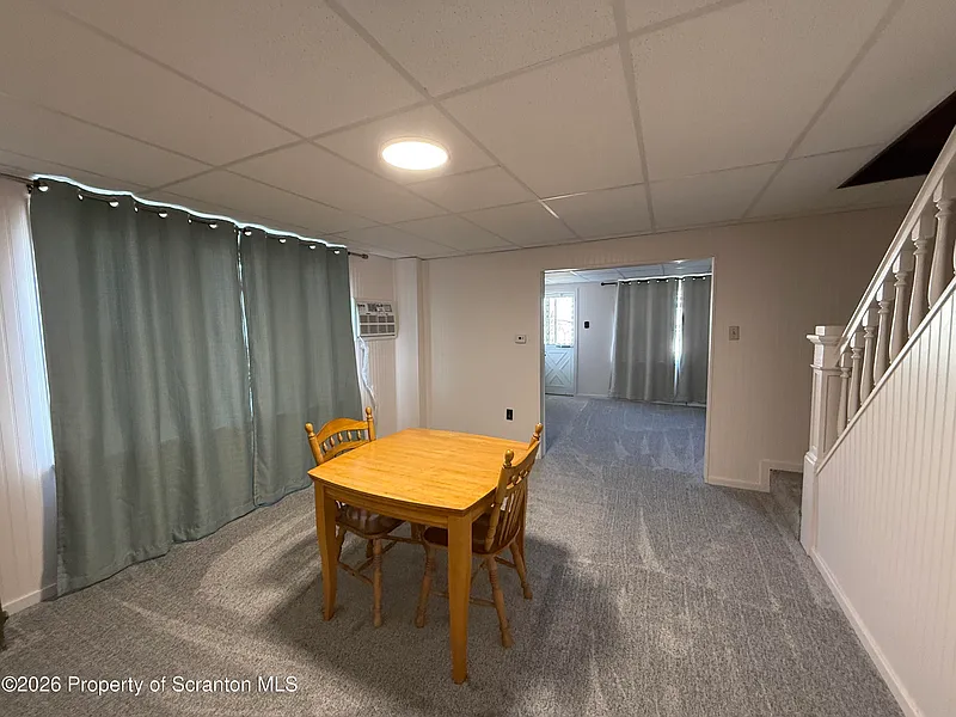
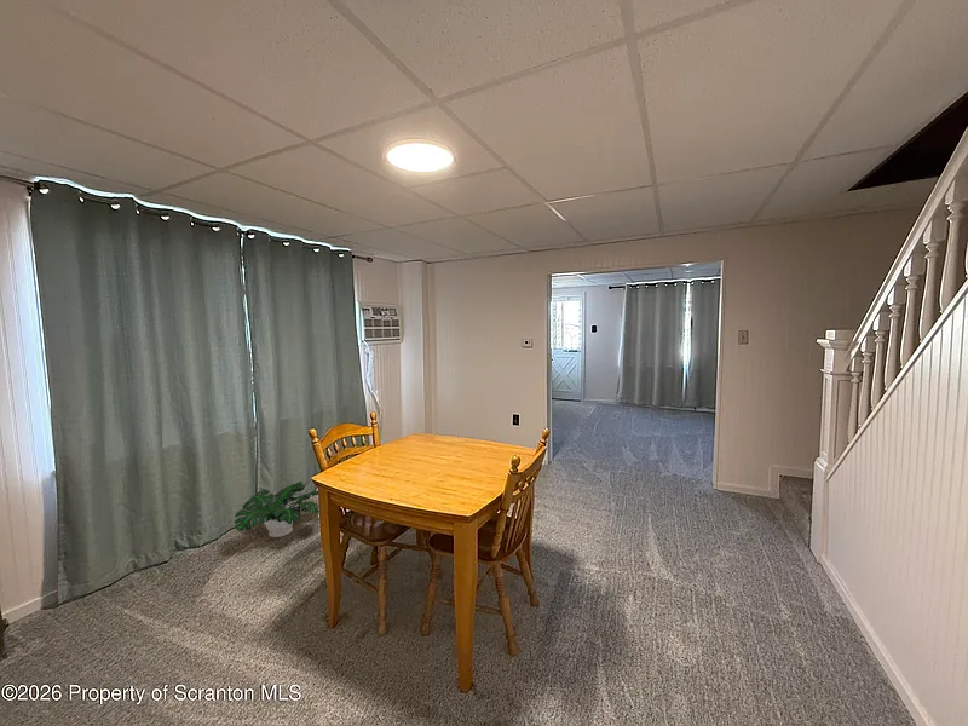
+ potted plant (278, 517)
